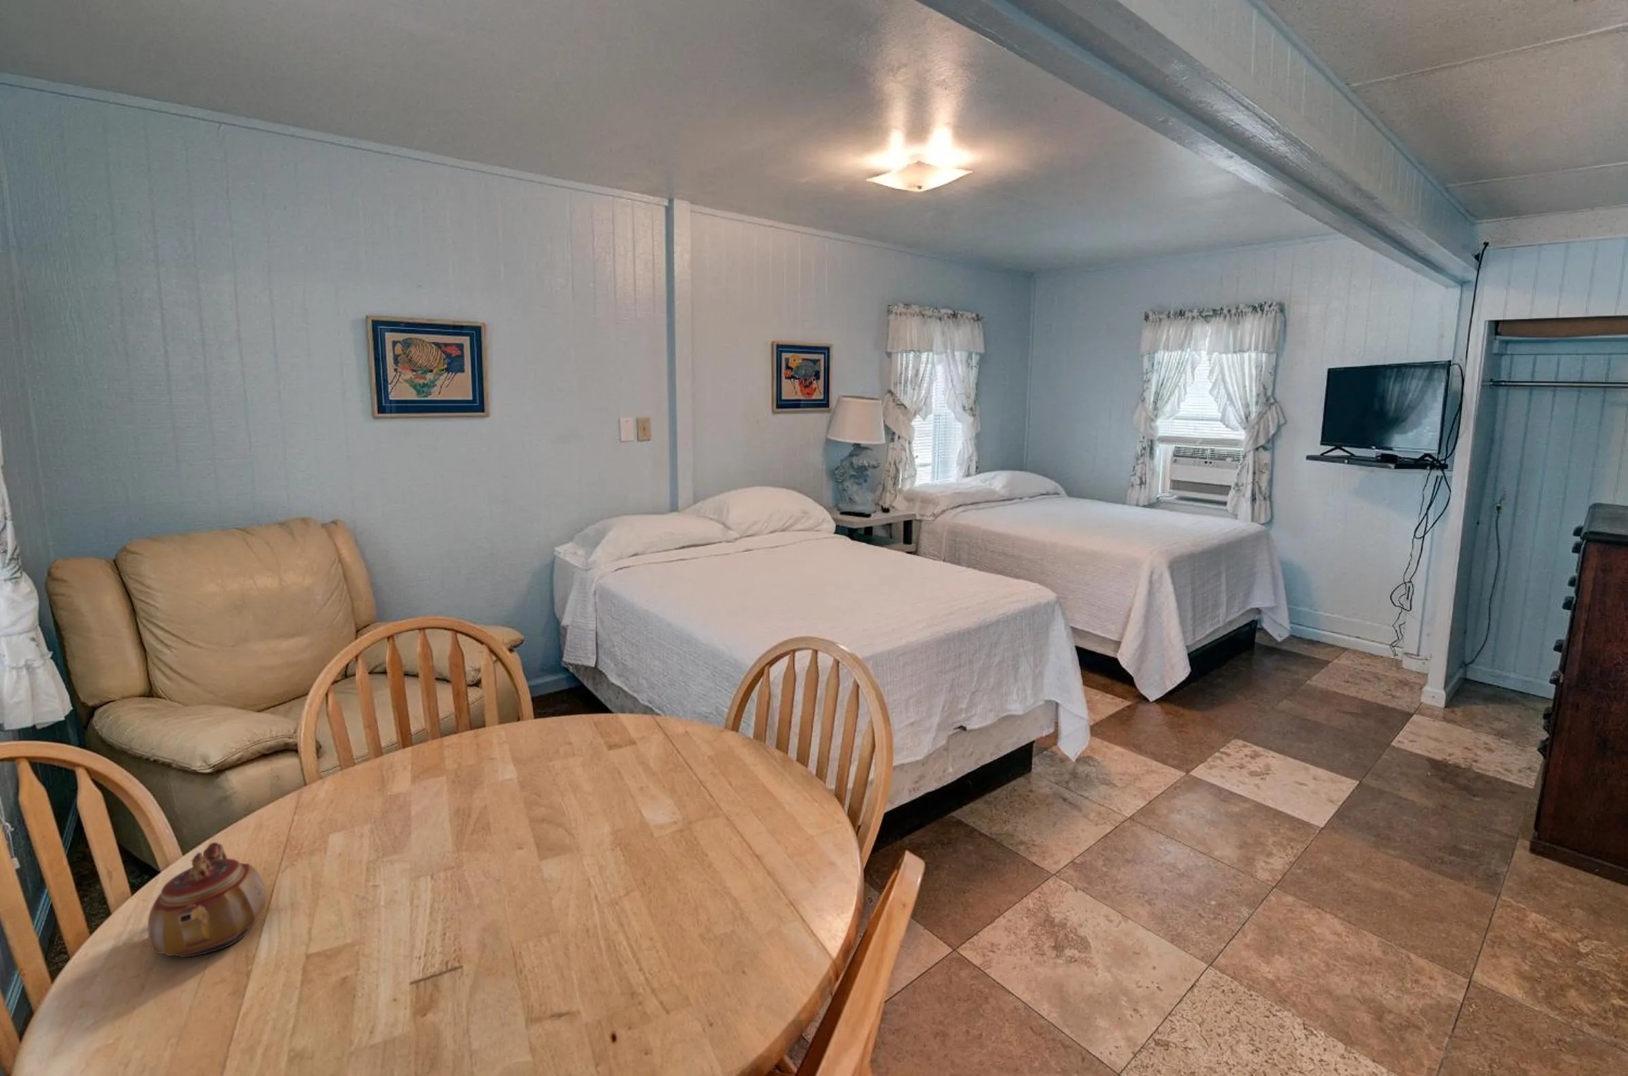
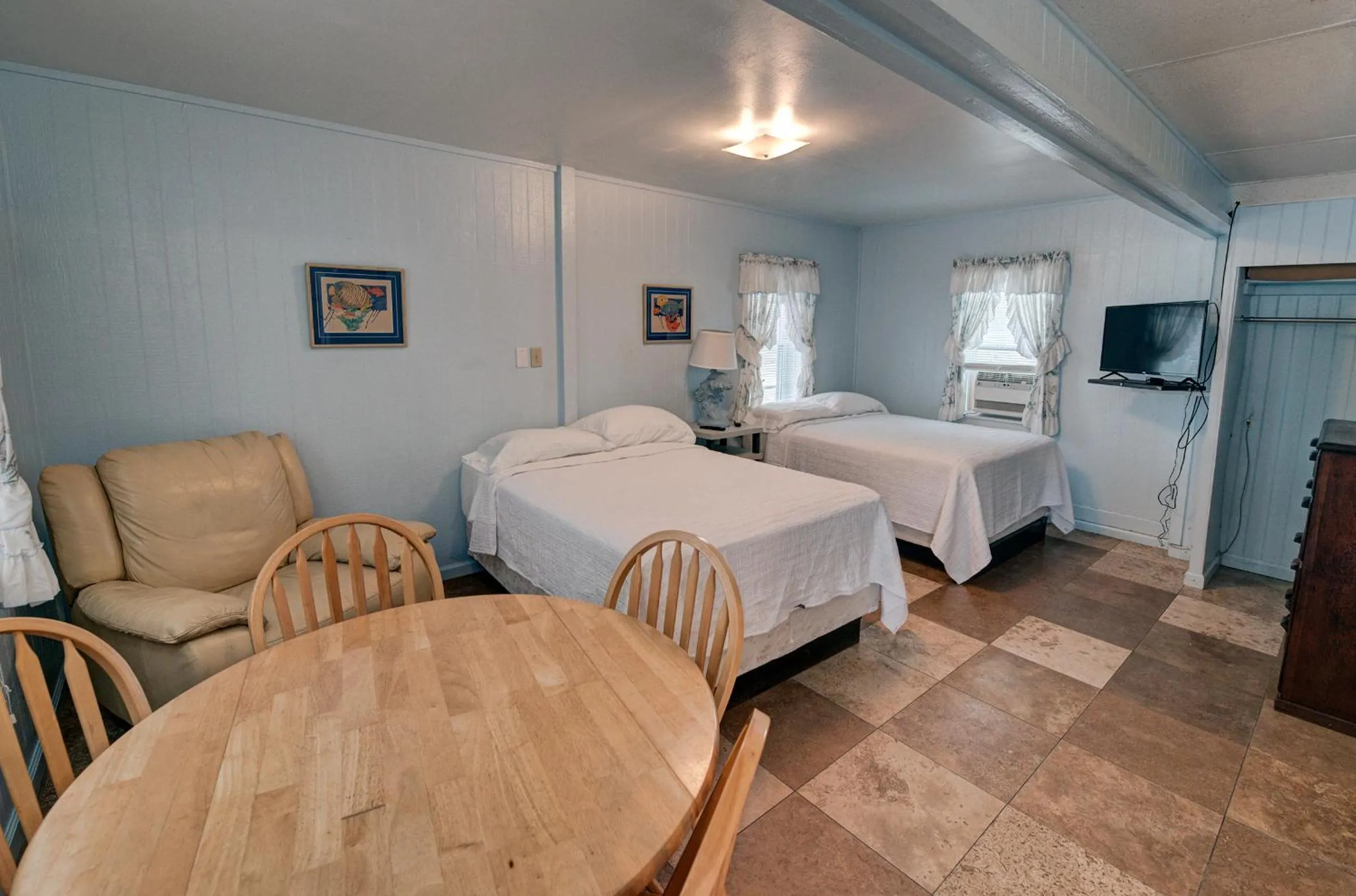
- teapot (209, 892)
